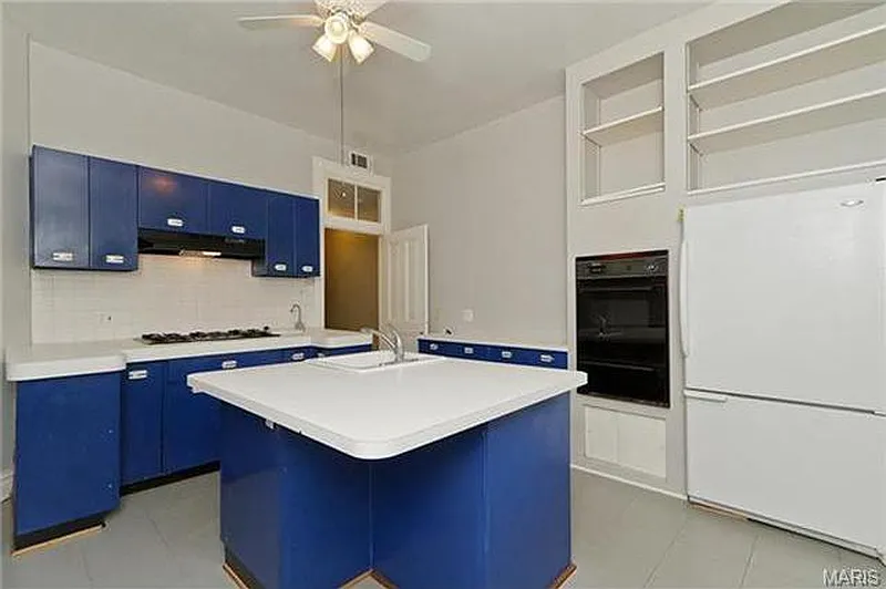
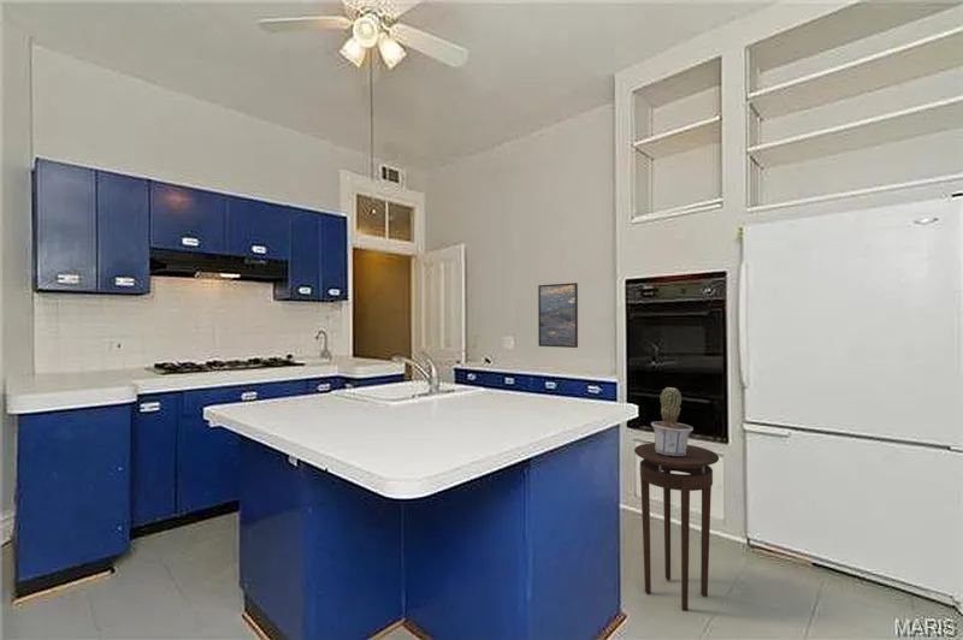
+ potted plant (672, 420)
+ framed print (557, 315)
+ stool (669, 522)
